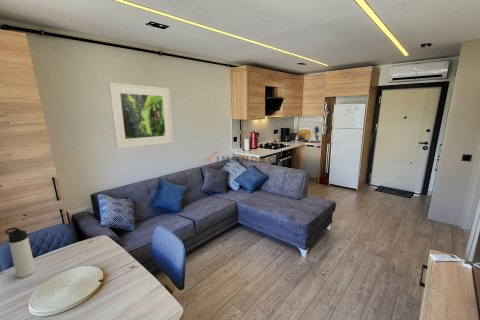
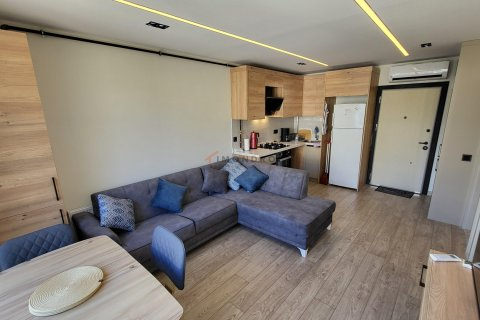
- thermos bottle (19, 252)
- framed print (144, 116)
